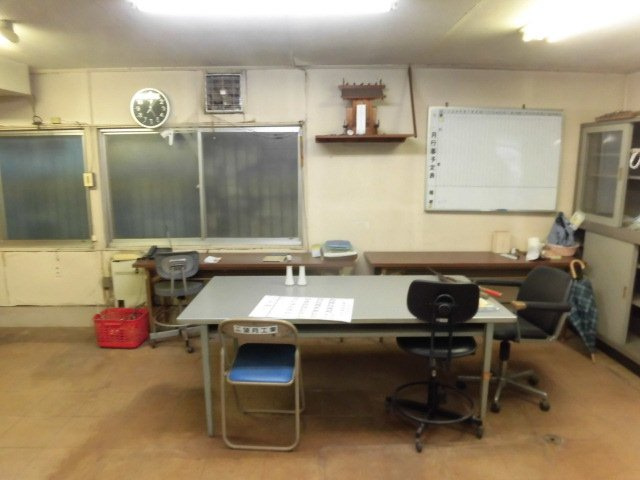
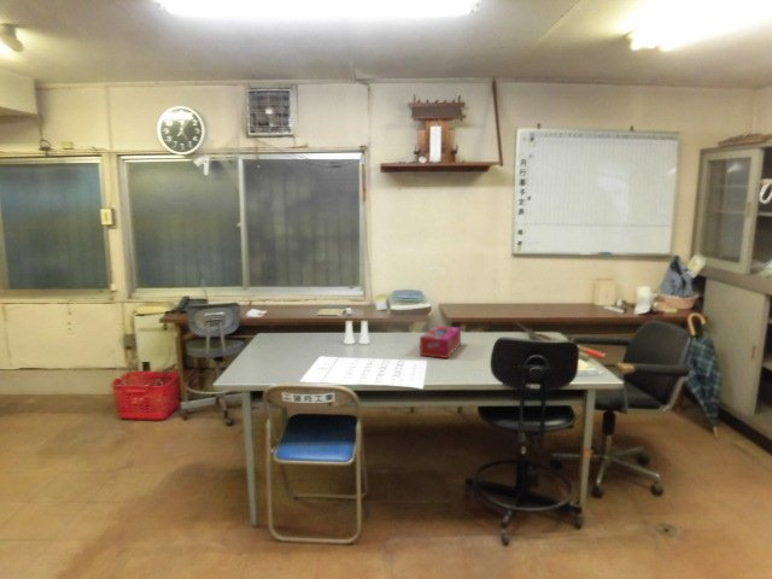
+ tissue box (440, 340)
